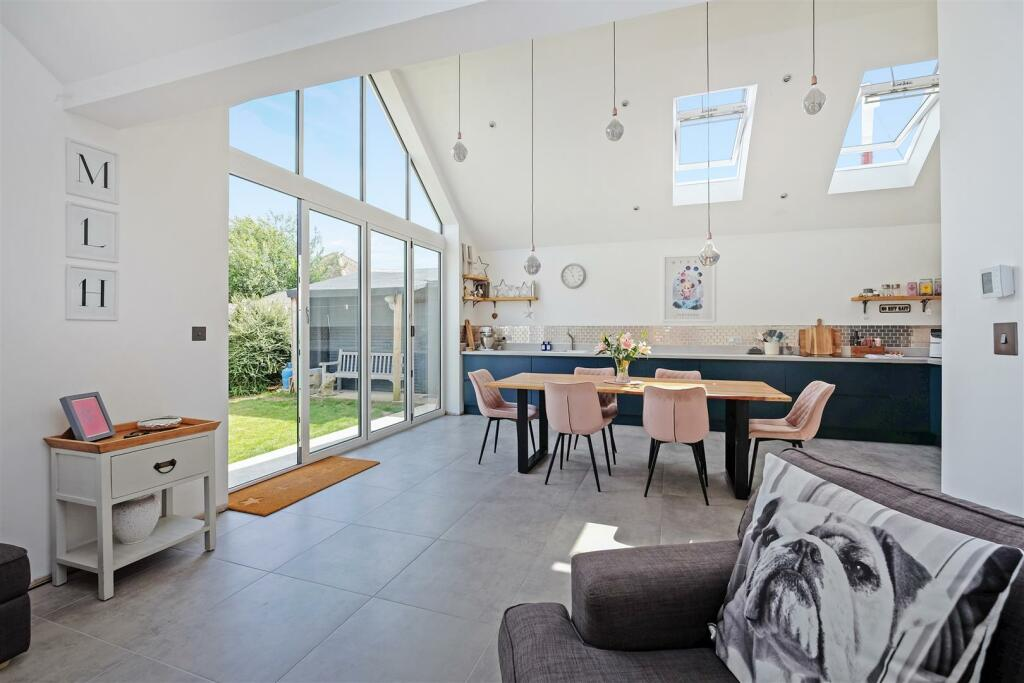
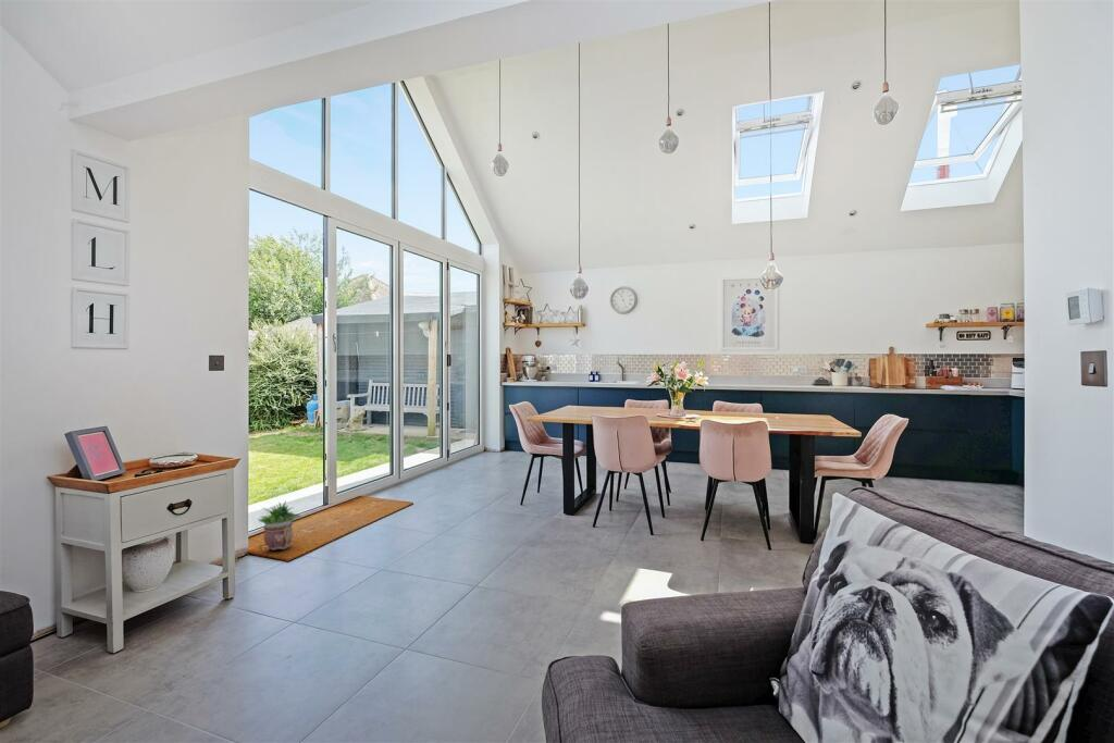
+ potted plant (277, 524)
